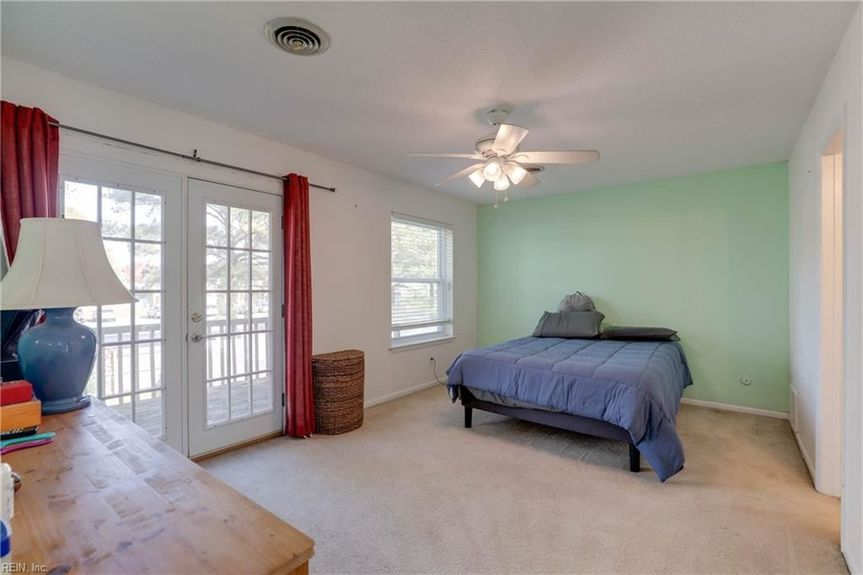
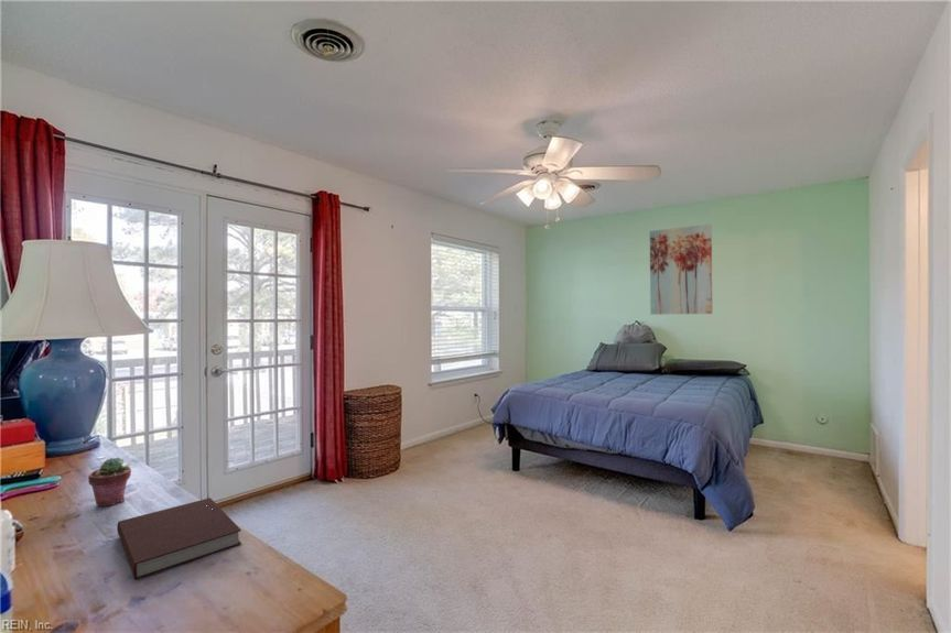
+ potted succulent (110, 480)
+ wall art (679, 271)
+ notebook (177, 532)
